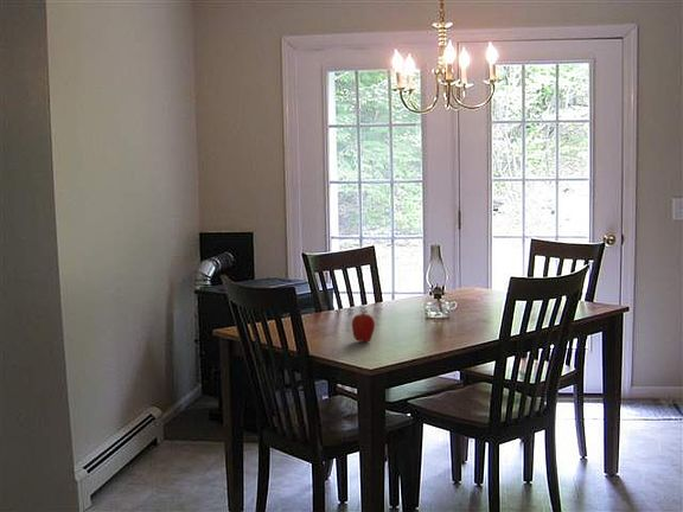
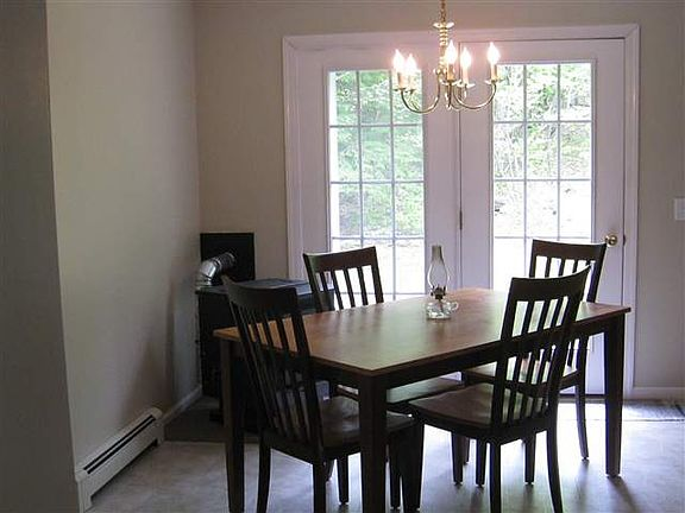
- fruit (363, 326)
